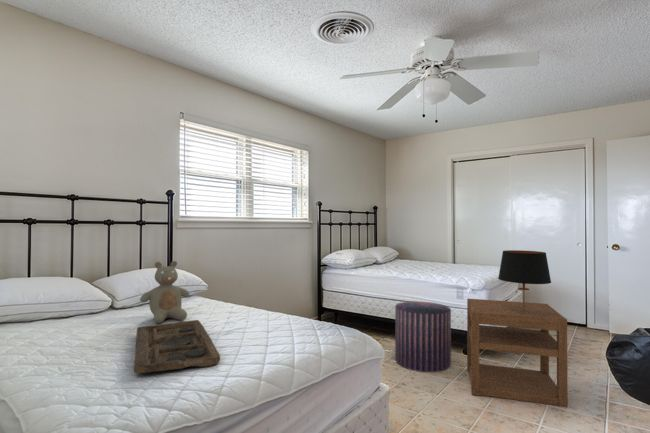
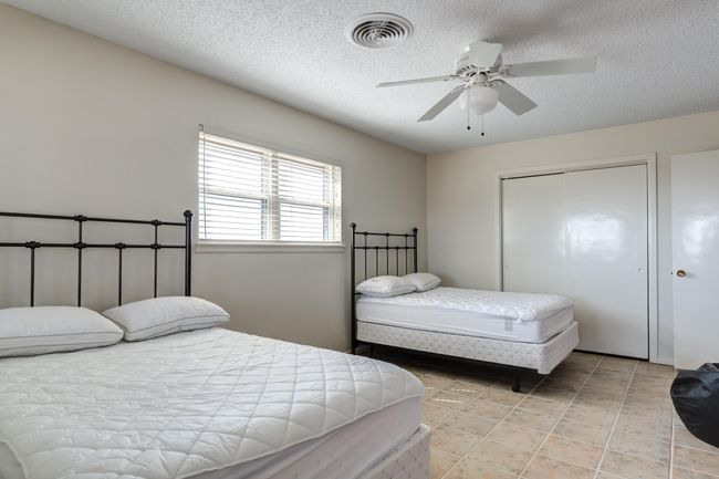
- decorative tray (173, 342)
- table lamp (523, 281)
- teddy bear (167, 290)
- pouf (422, 334)
- nightstand (511, 347)
